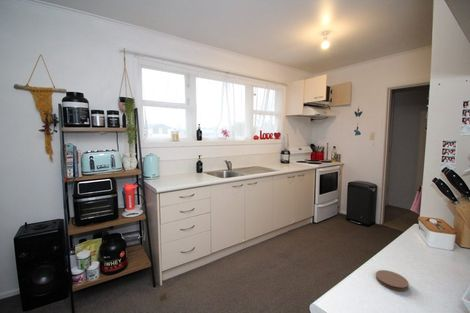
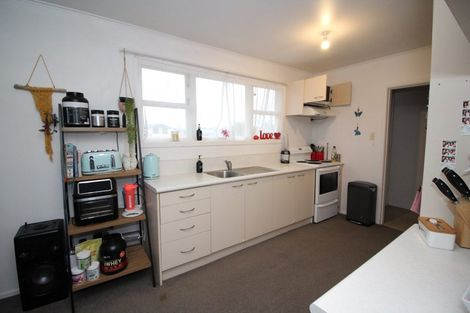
- coaster (391, 279)
